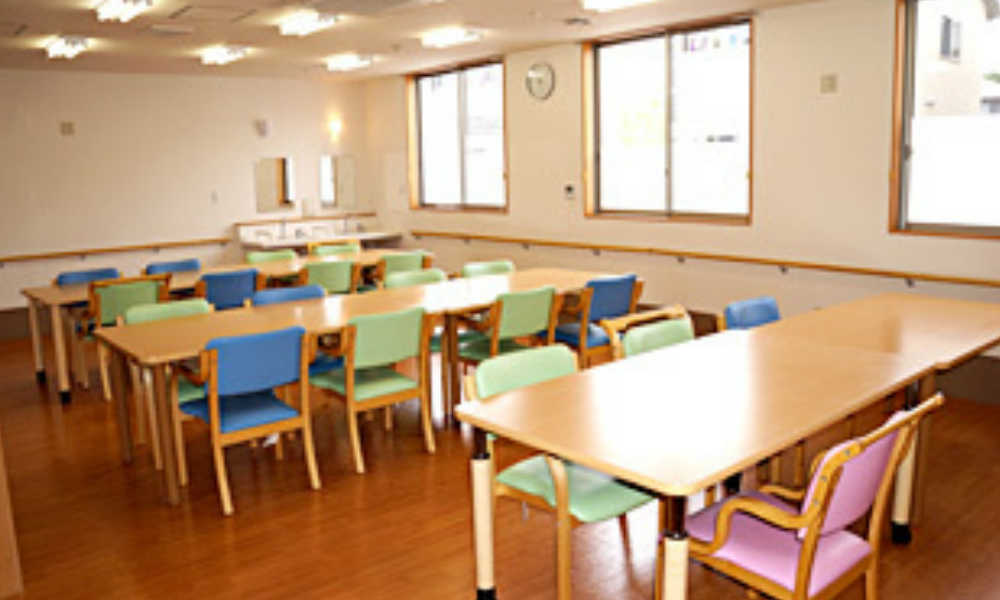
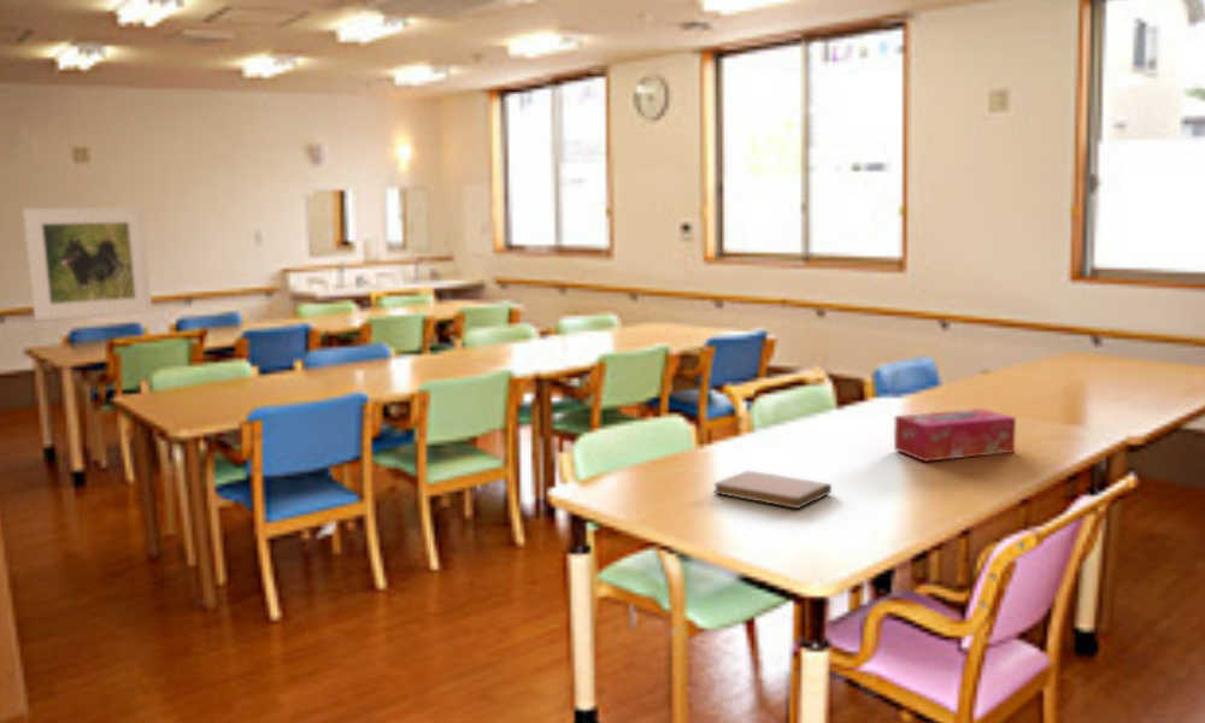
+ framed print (89, 261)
+ notebook (771, 488)
+ tissue box (953, 434)
